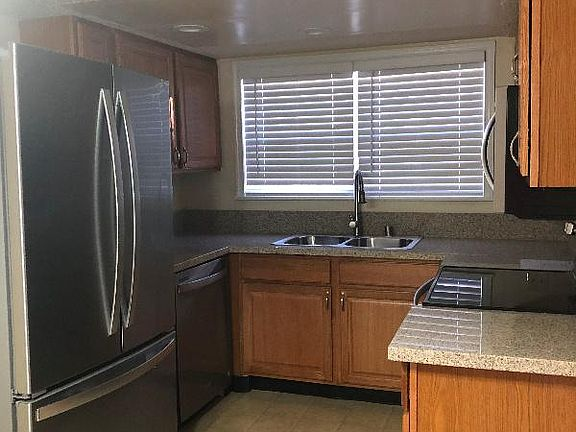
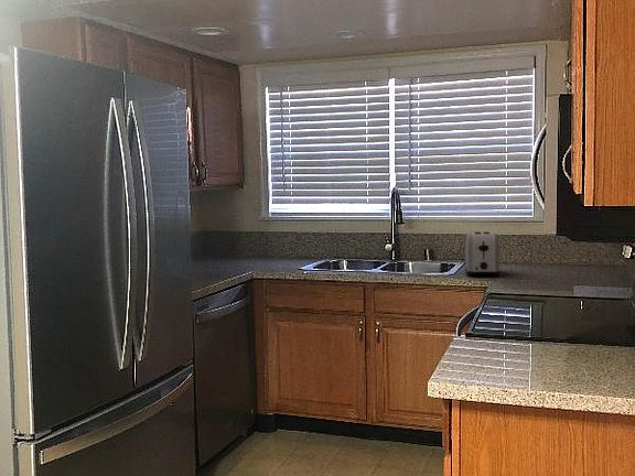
+ toaster (482, 252)
